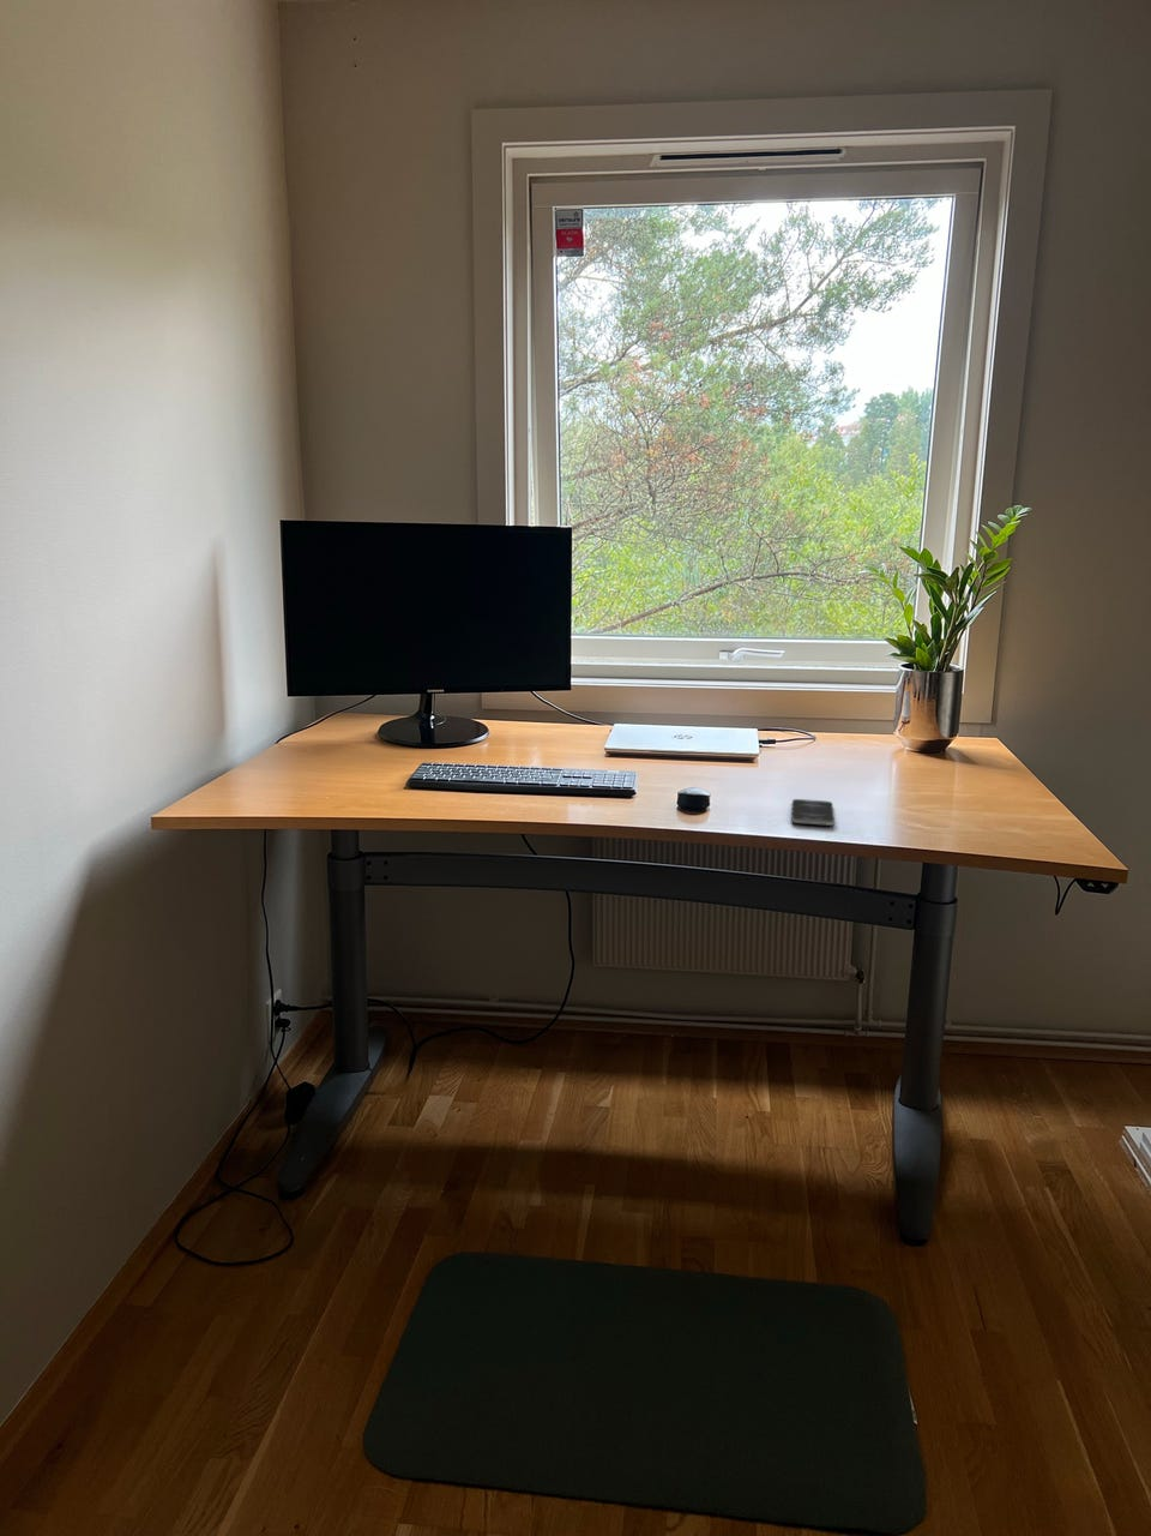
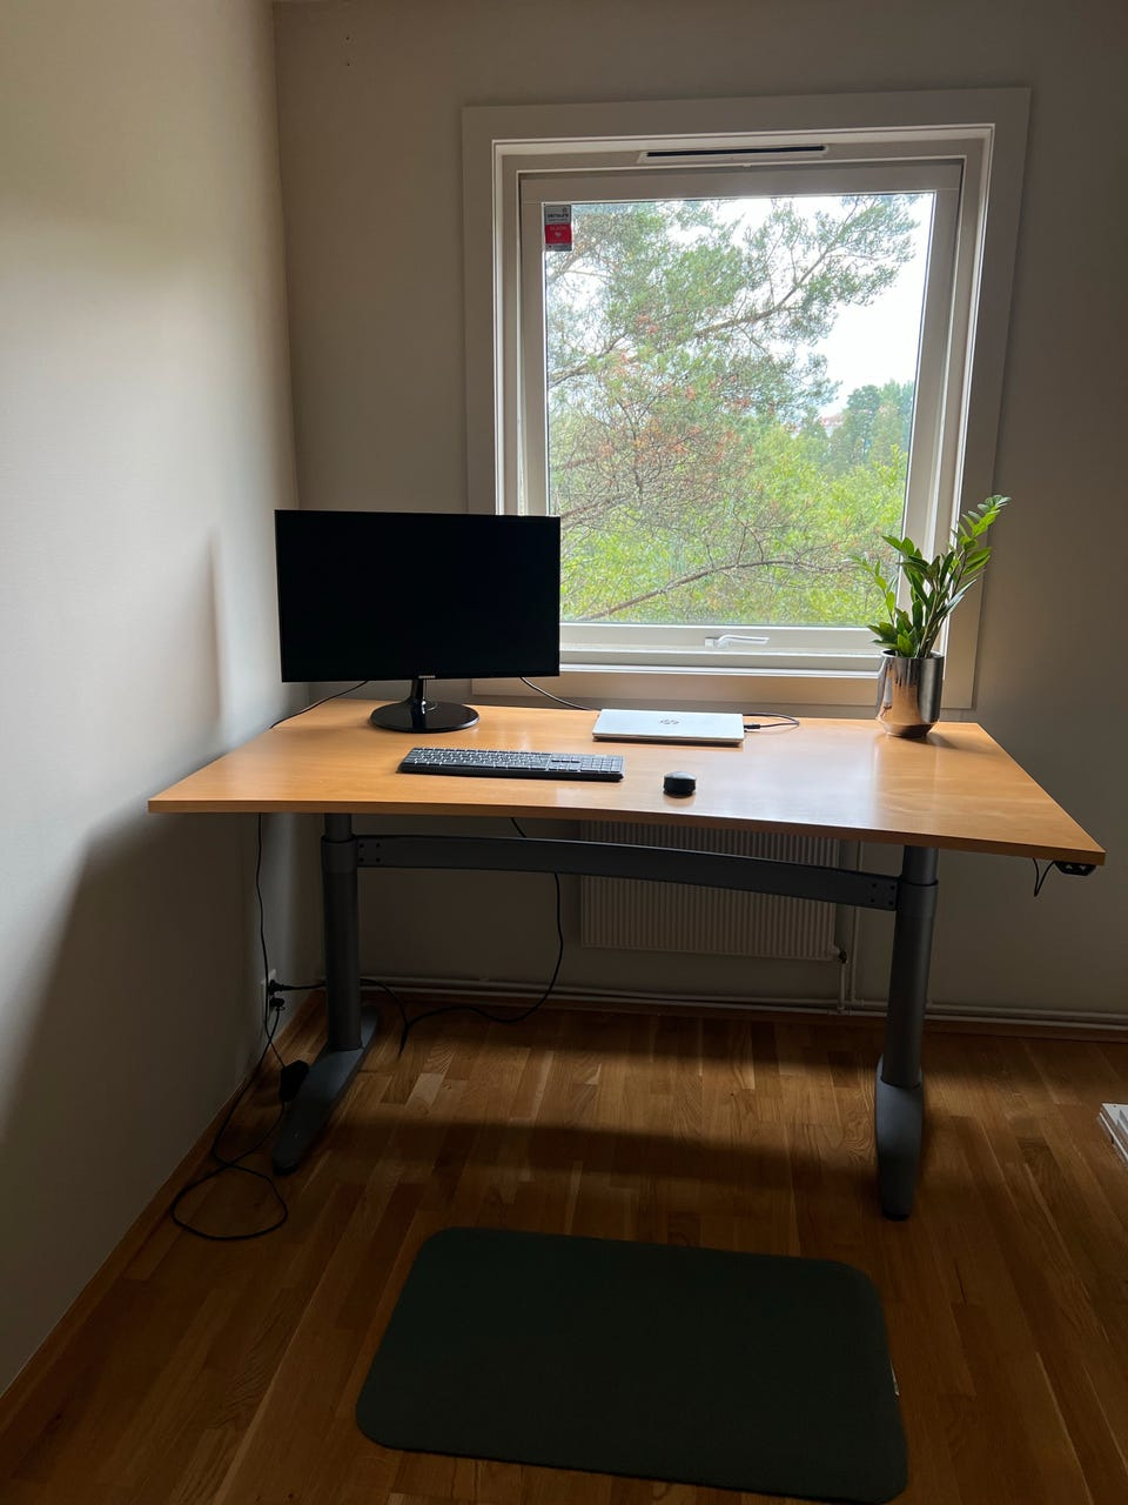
- smartphone (811, 812)
